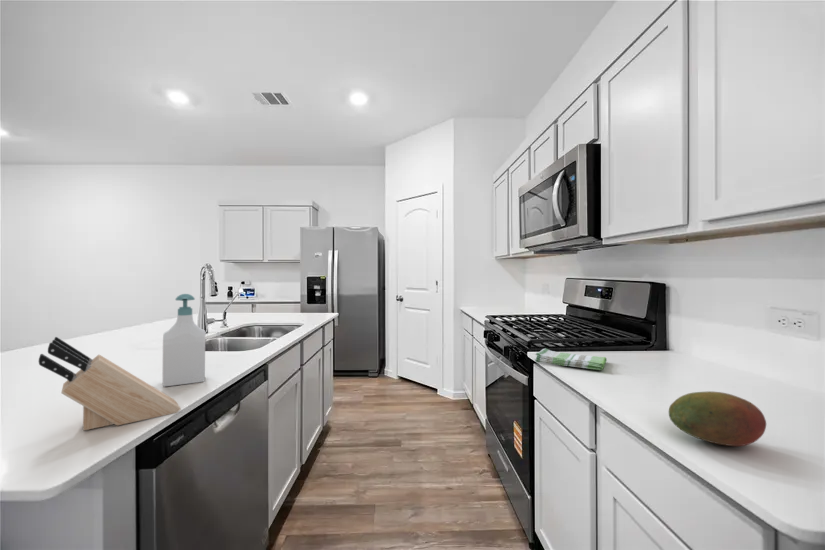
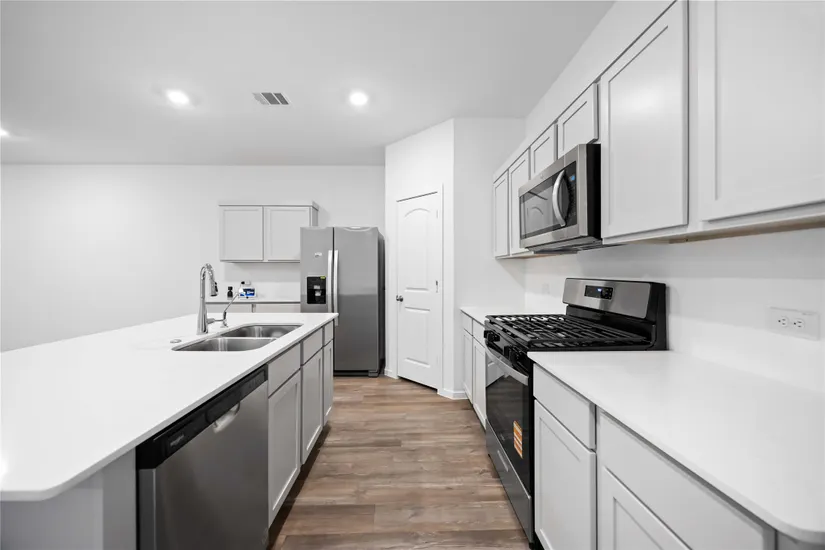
- soap bottle (184, 337)
- fruit (715, 417)
- dish towel (570, 357)
- knife block (114, 377)
